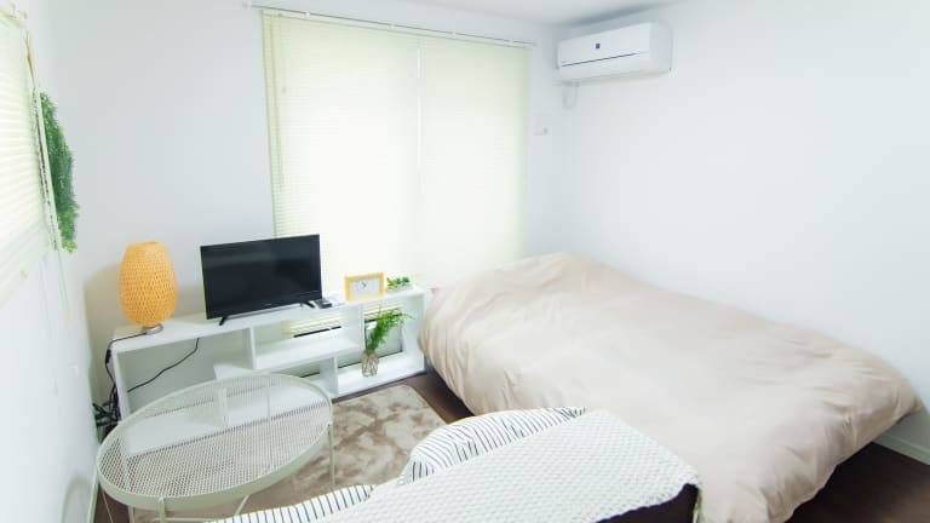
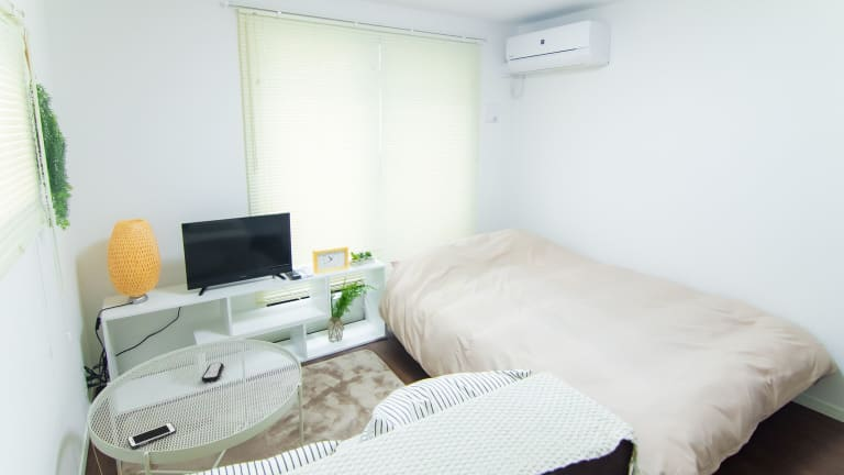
+ remote control (213, 372)
+ cell phone (152, 434)
